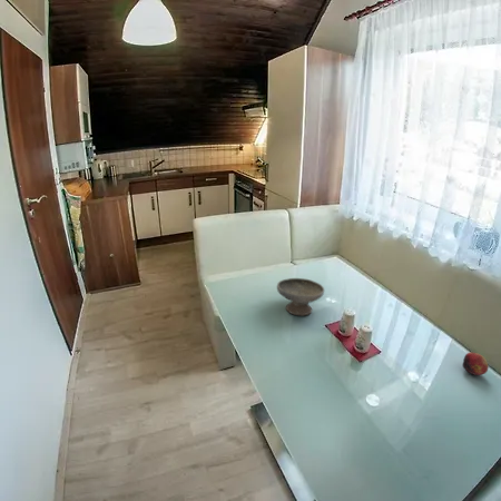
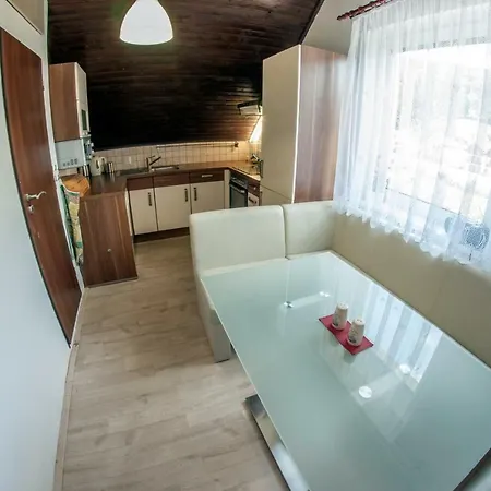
- bowl (299, 297)
- fruit (474, 364)
